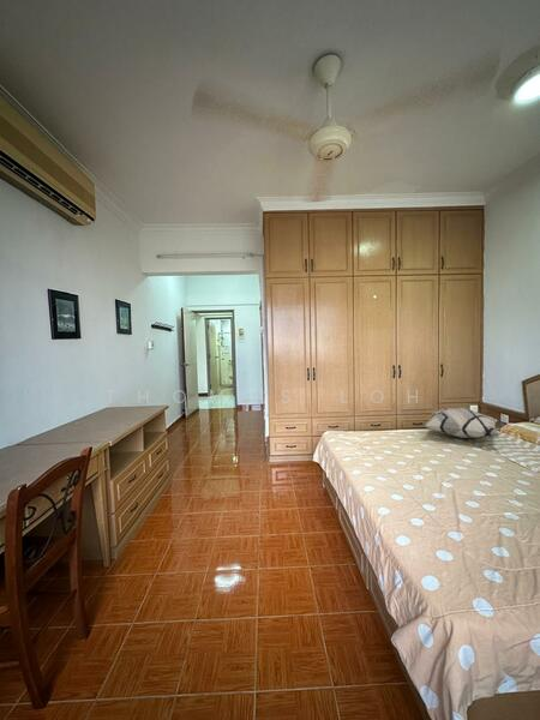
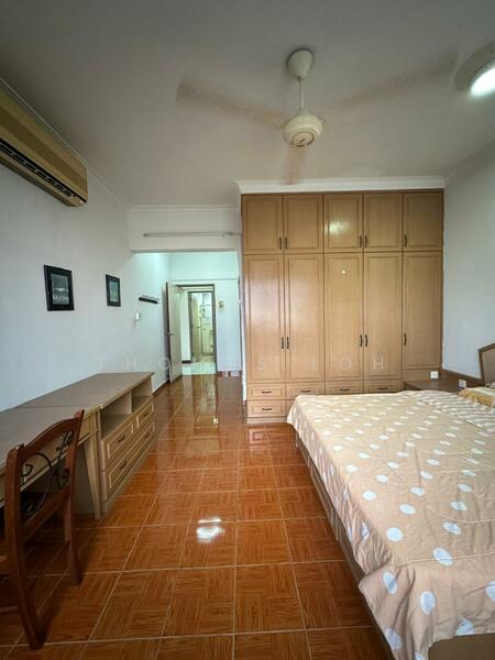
- decorative pillow (461, 422)
